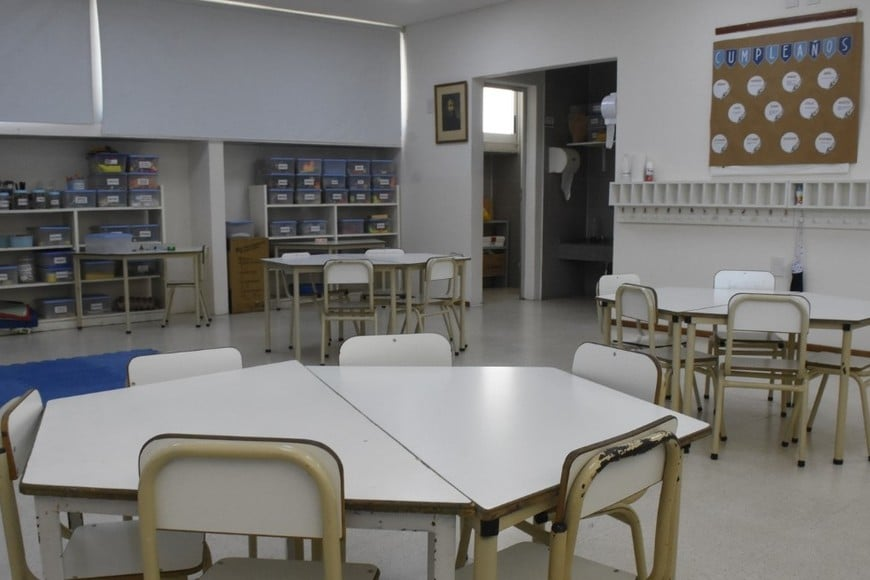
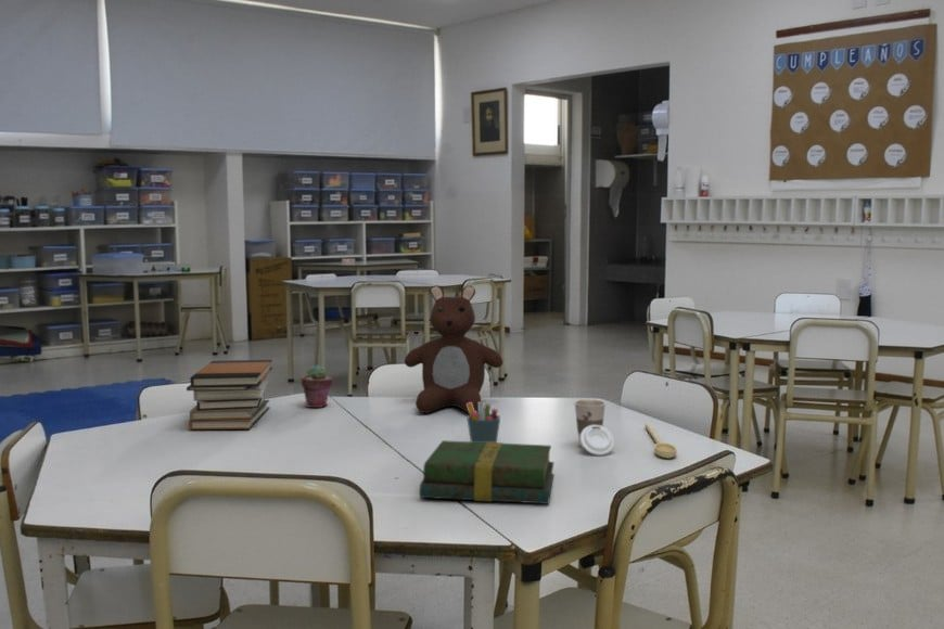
+ teddy bear (450, 347)
+ pen holder (483, 424)
+ book (489, 470)
+ book stack (232, 393)
+ cup (592, 426)
+ potted succulent (317, 385)
+ spoon (656, 438)
